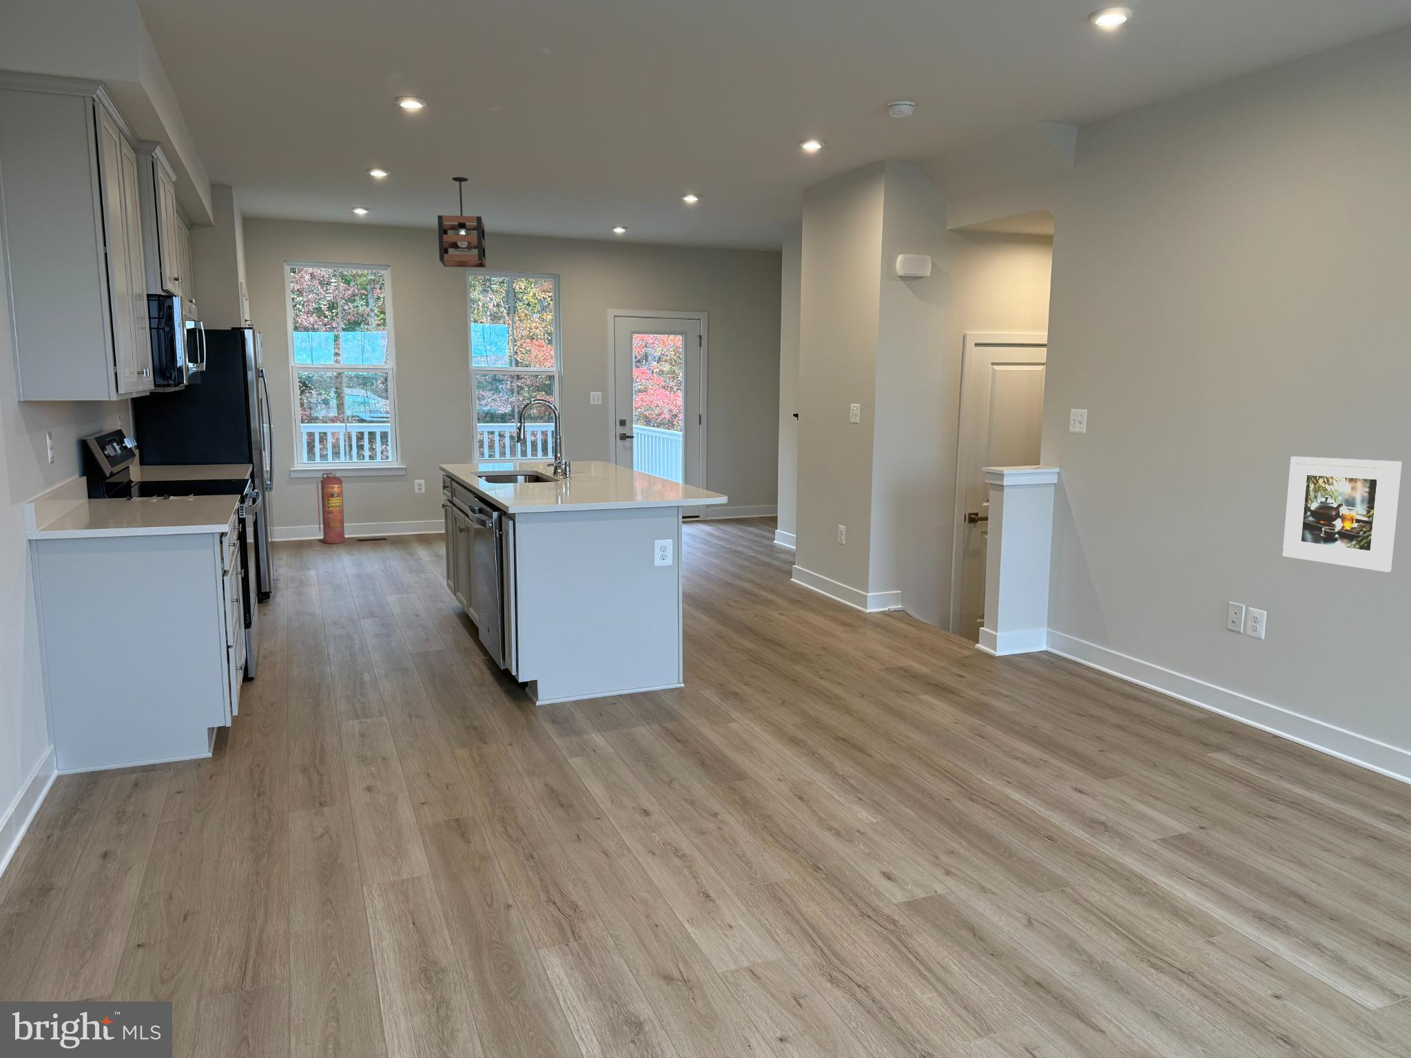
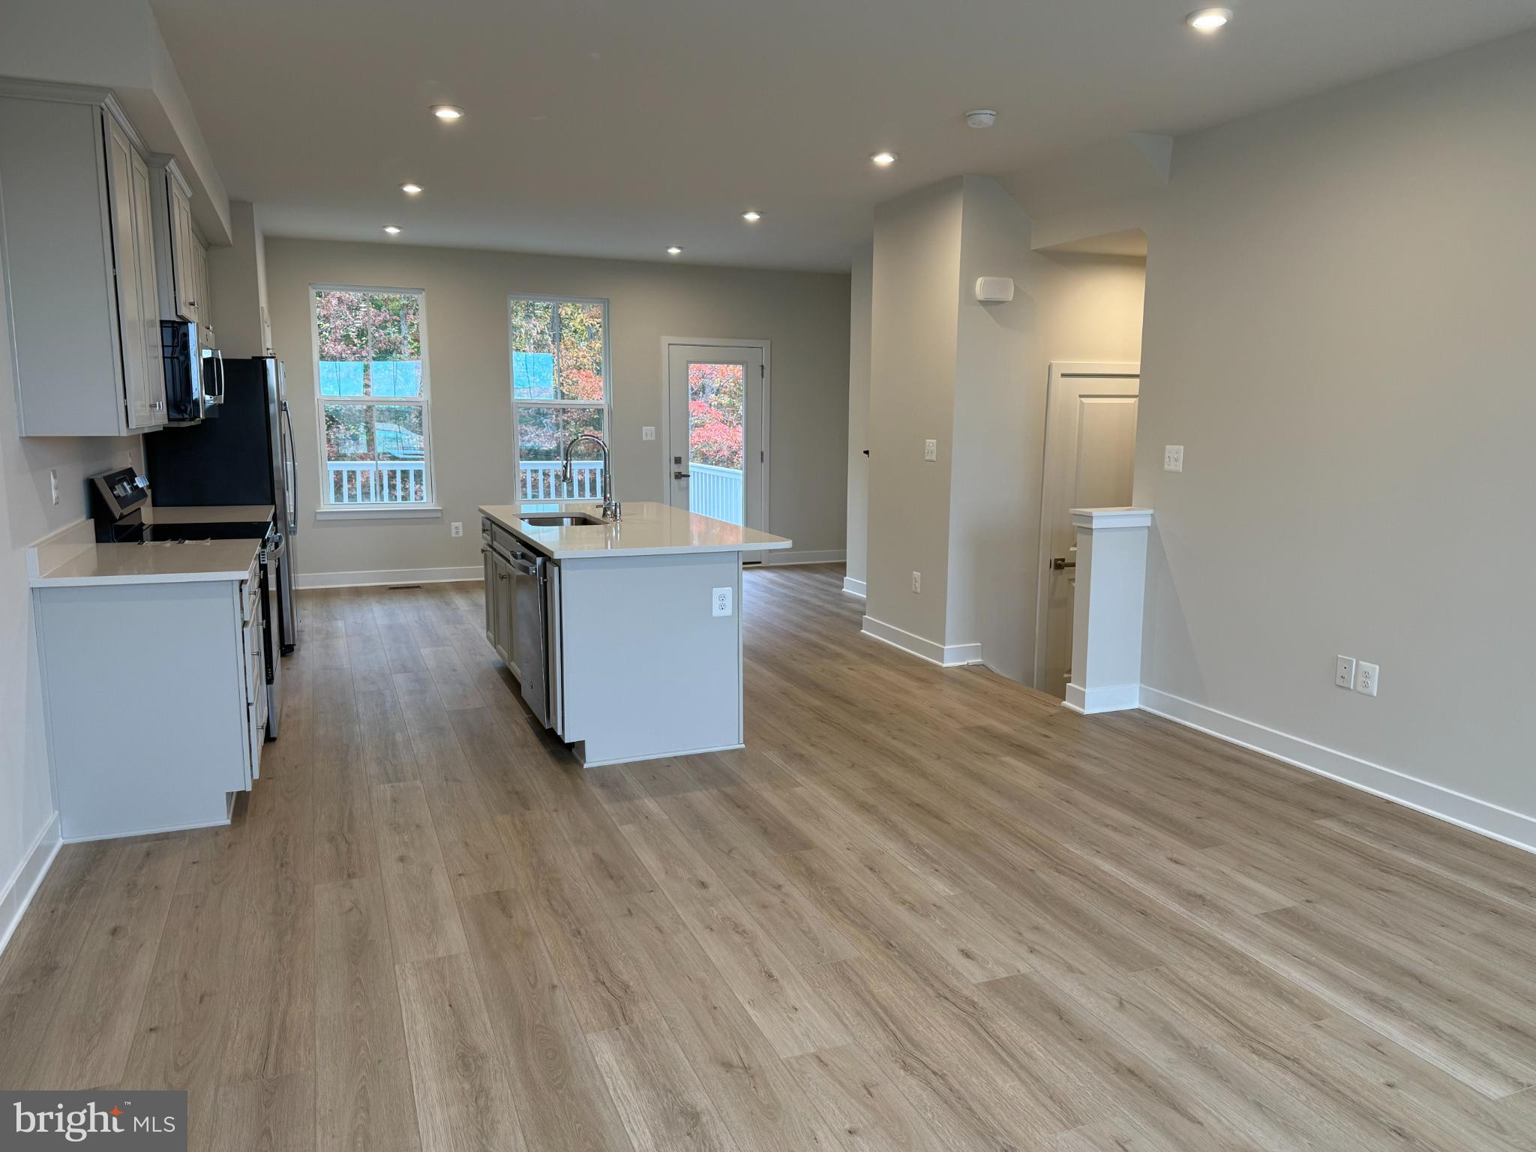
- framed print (1339, 511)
- pendant light (461, 221)
- fire extinguisher (331, 506)
